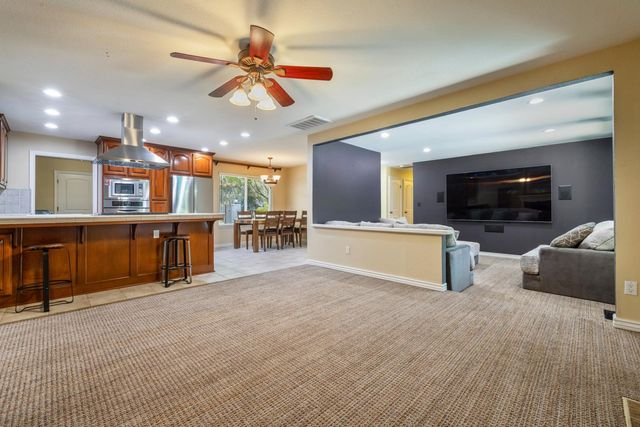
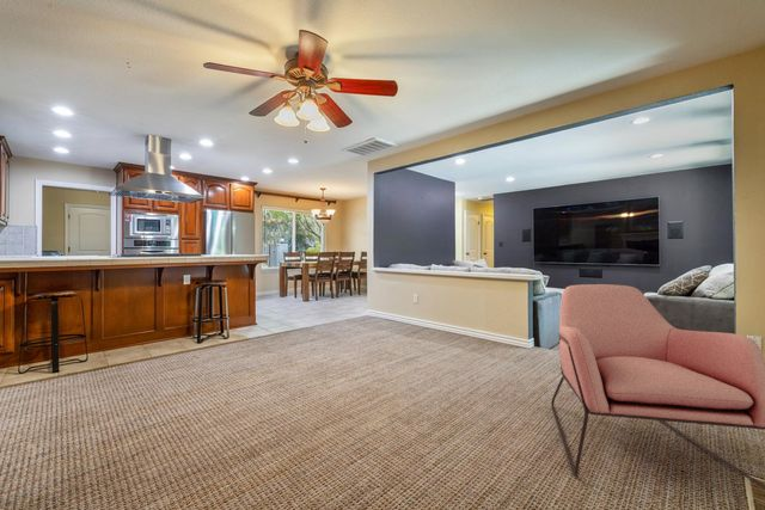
+ armchair (630, 367)
